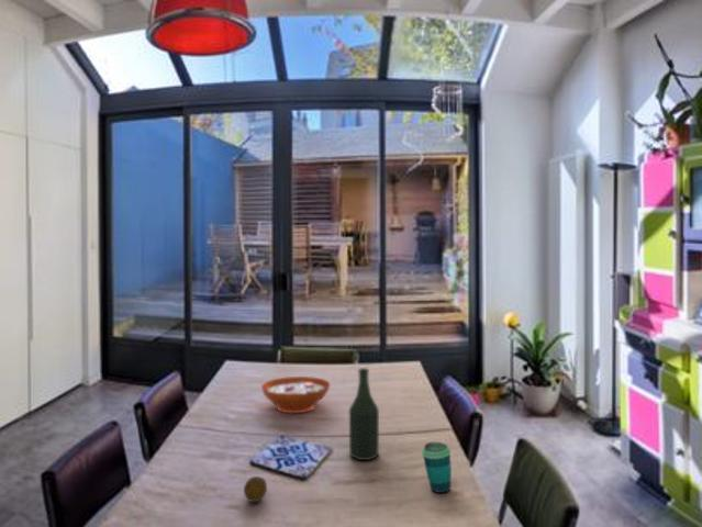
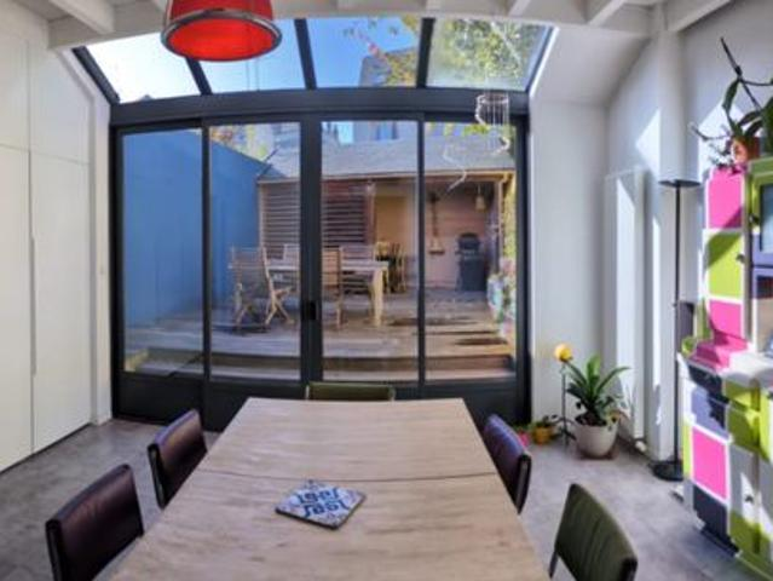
- fruit (255, 489)
- bottle (364, 412)
- cup (436, 467)
- decorative bowl (296, 395)
